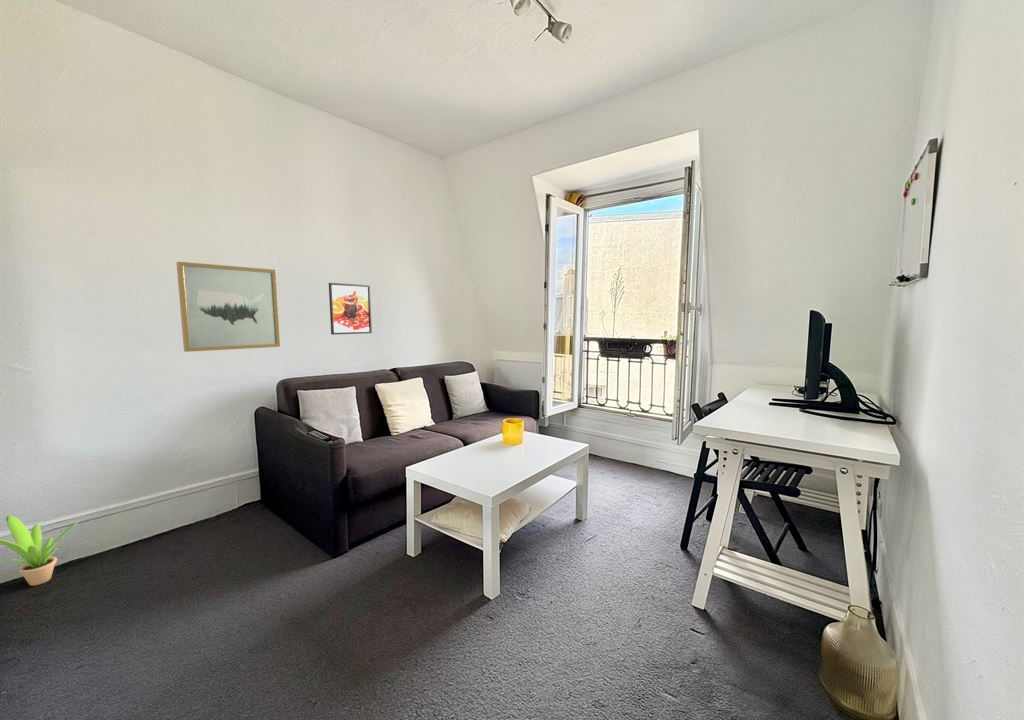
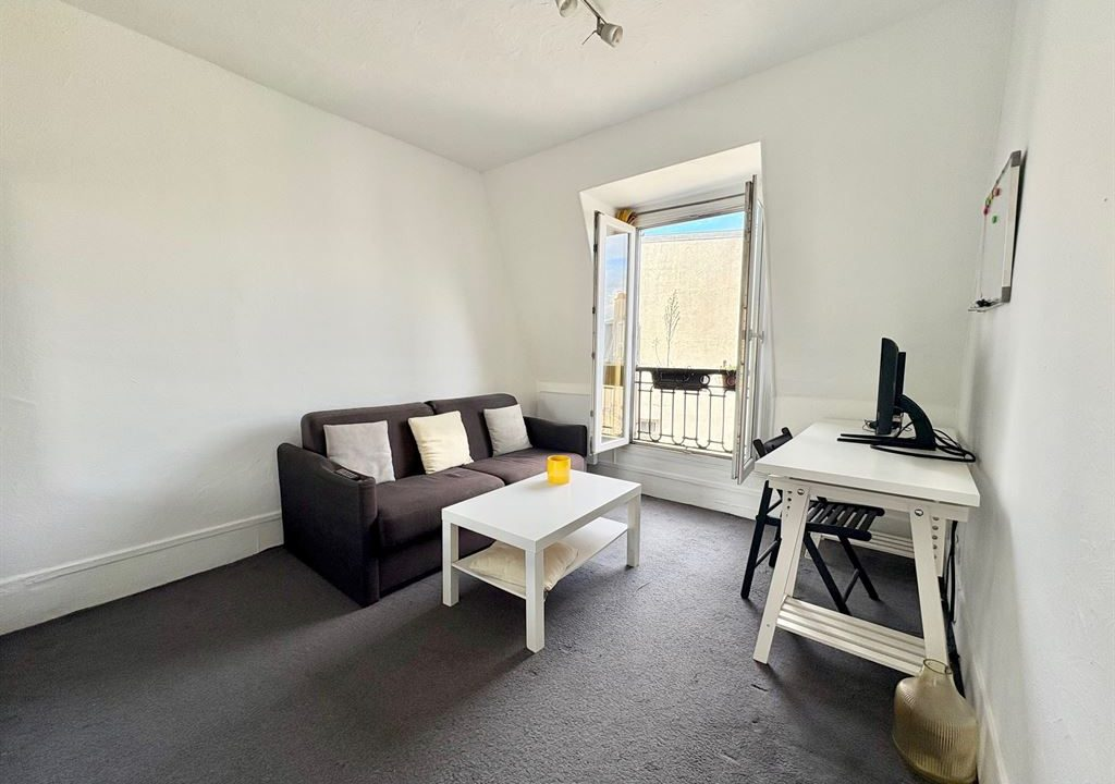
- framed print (351, 309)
- potted plant (38, 549)
- wall art (232, 308)
